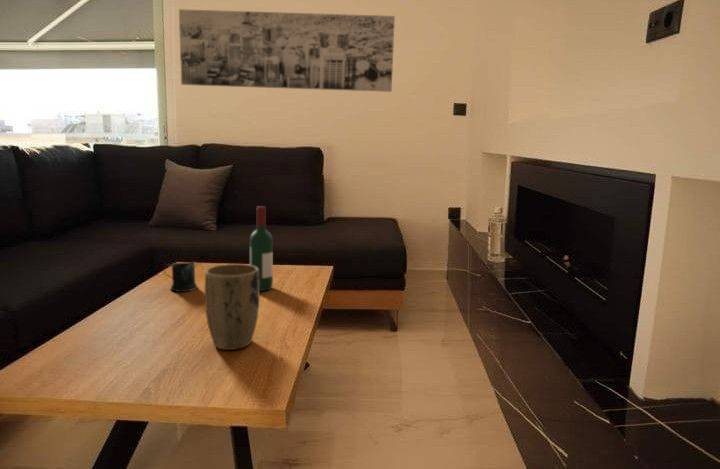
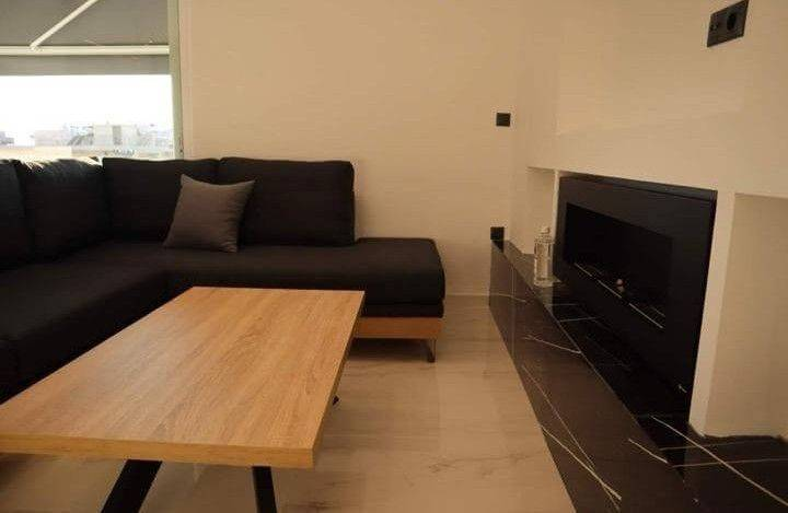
- wine bottle (261, 248)
- plant pot (232, 306)
- mug (180, 274)
- wall art (286, 51)
